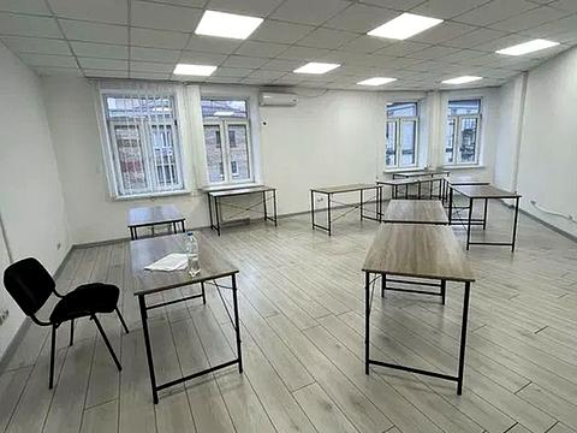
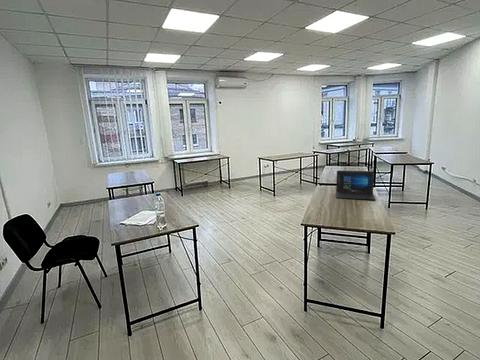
+ laptop (354, 184)
